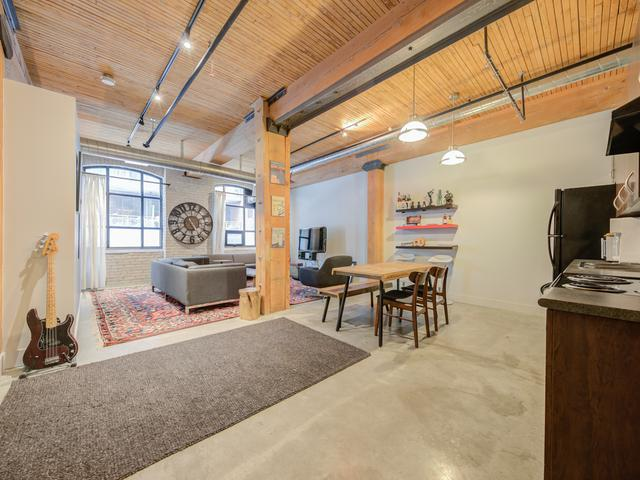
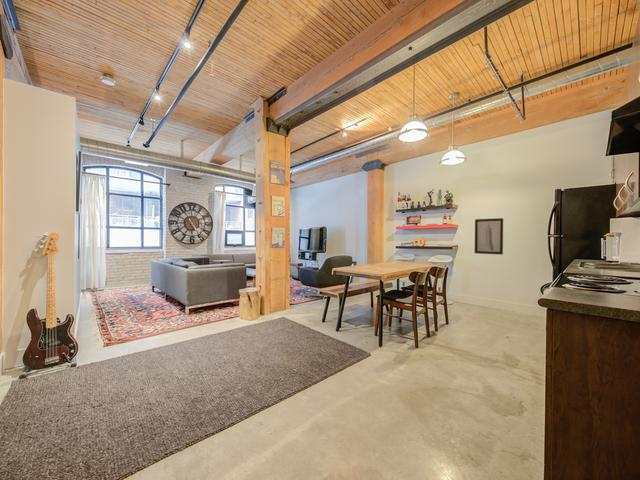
+ wall art (488, 236)
